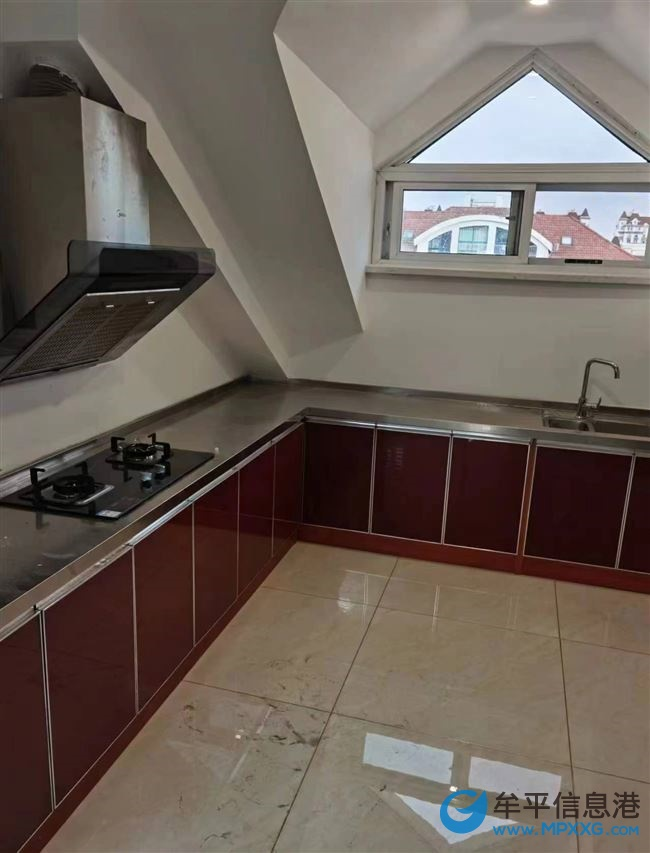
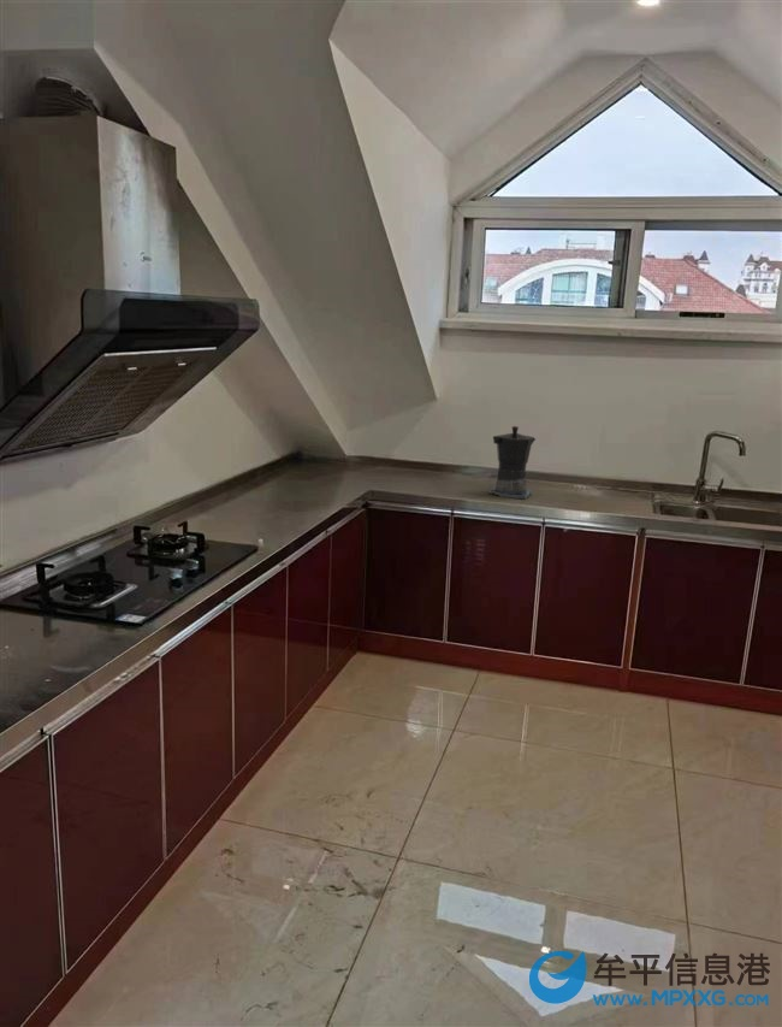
+ coffee maker (511, 460)
